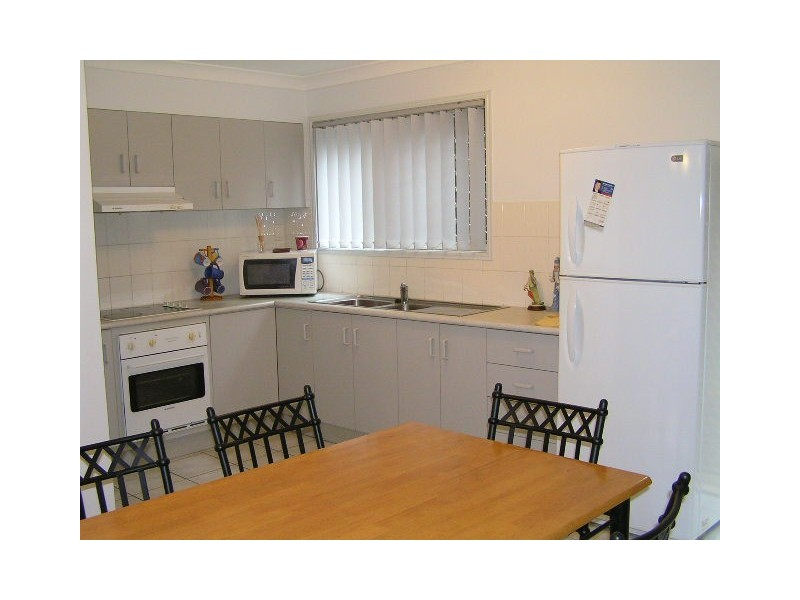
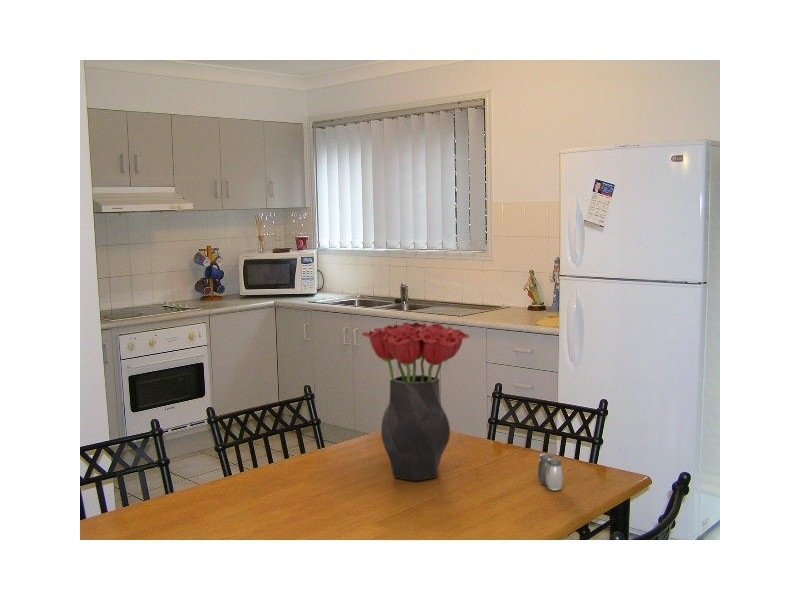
+ salt and pepper shaker (550, 471)
+ bouquet (416, 399)
